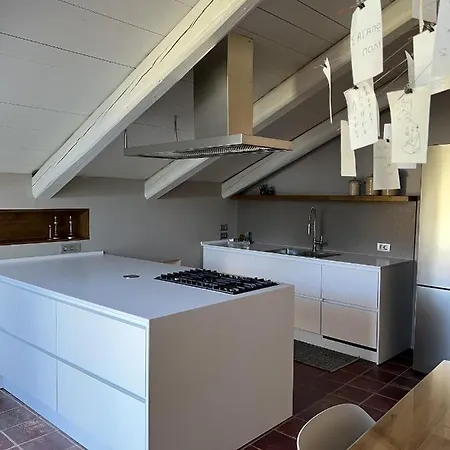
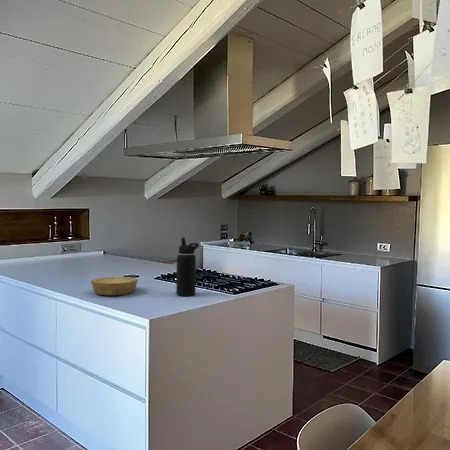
+ bowl (114, 285)
+ water bottle (187, 266)
